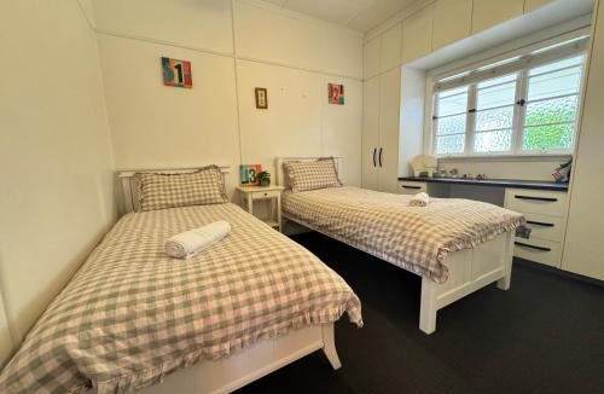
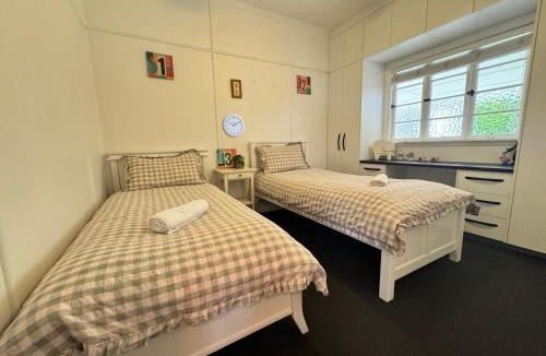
+ wall clock (234, 126)
